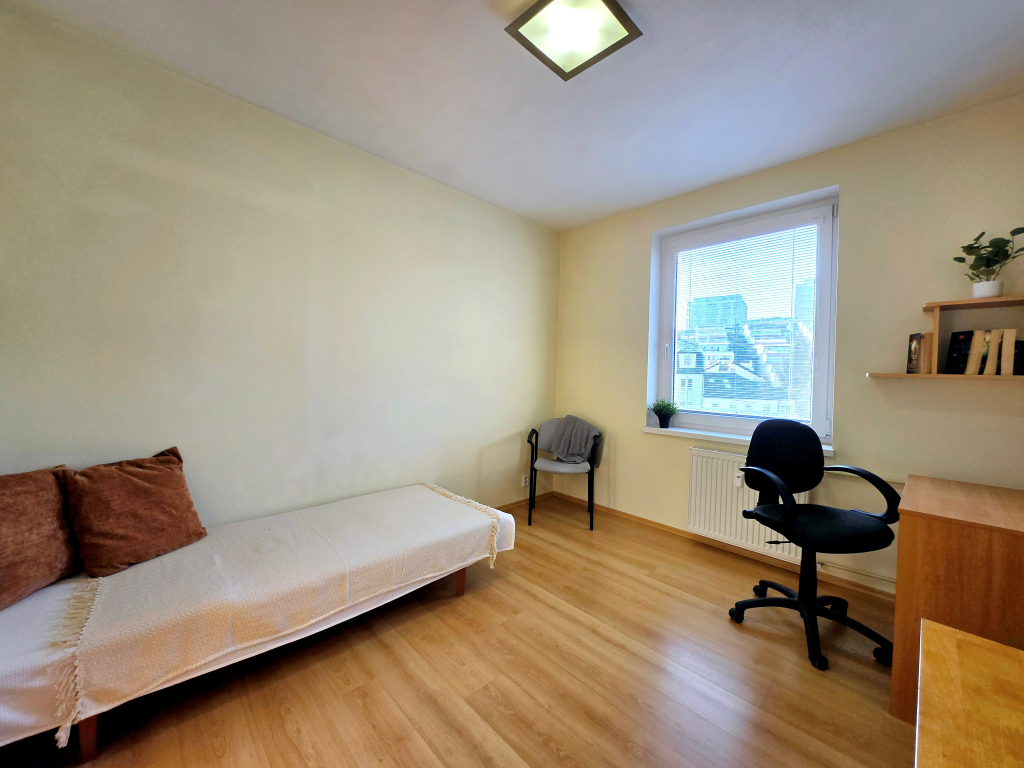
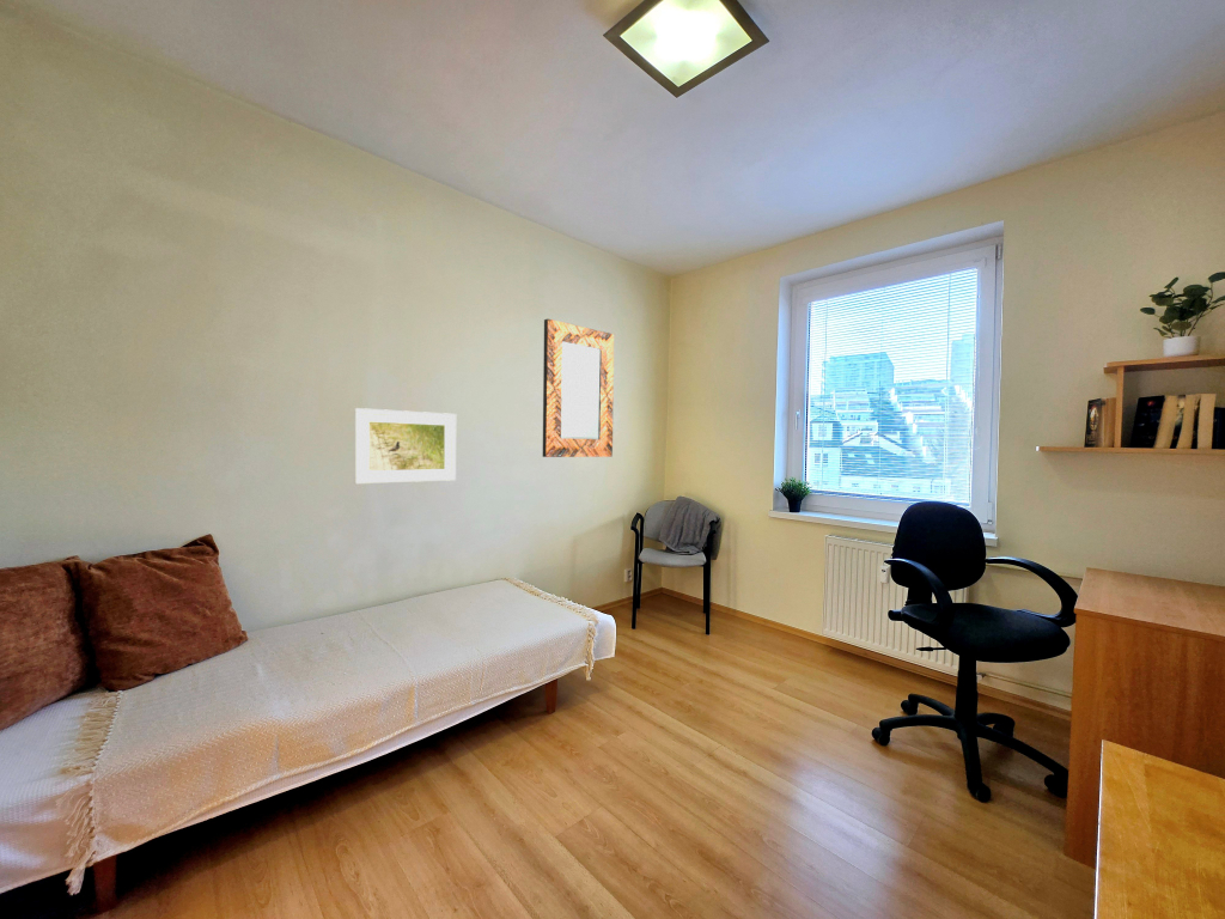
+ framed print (408, 446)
+ home mirror (580, 391)
